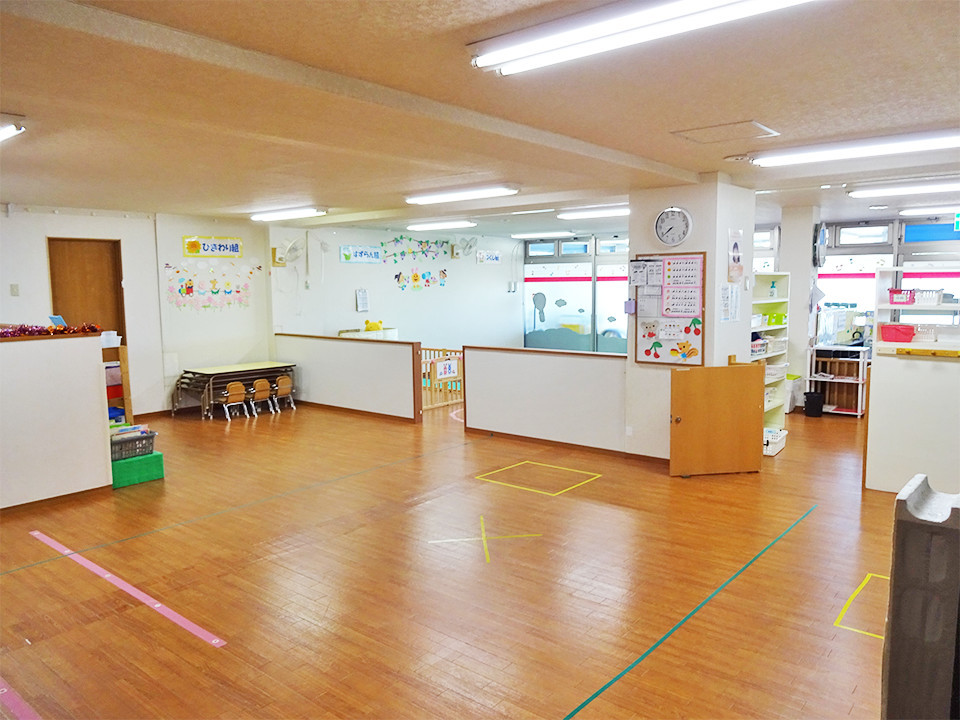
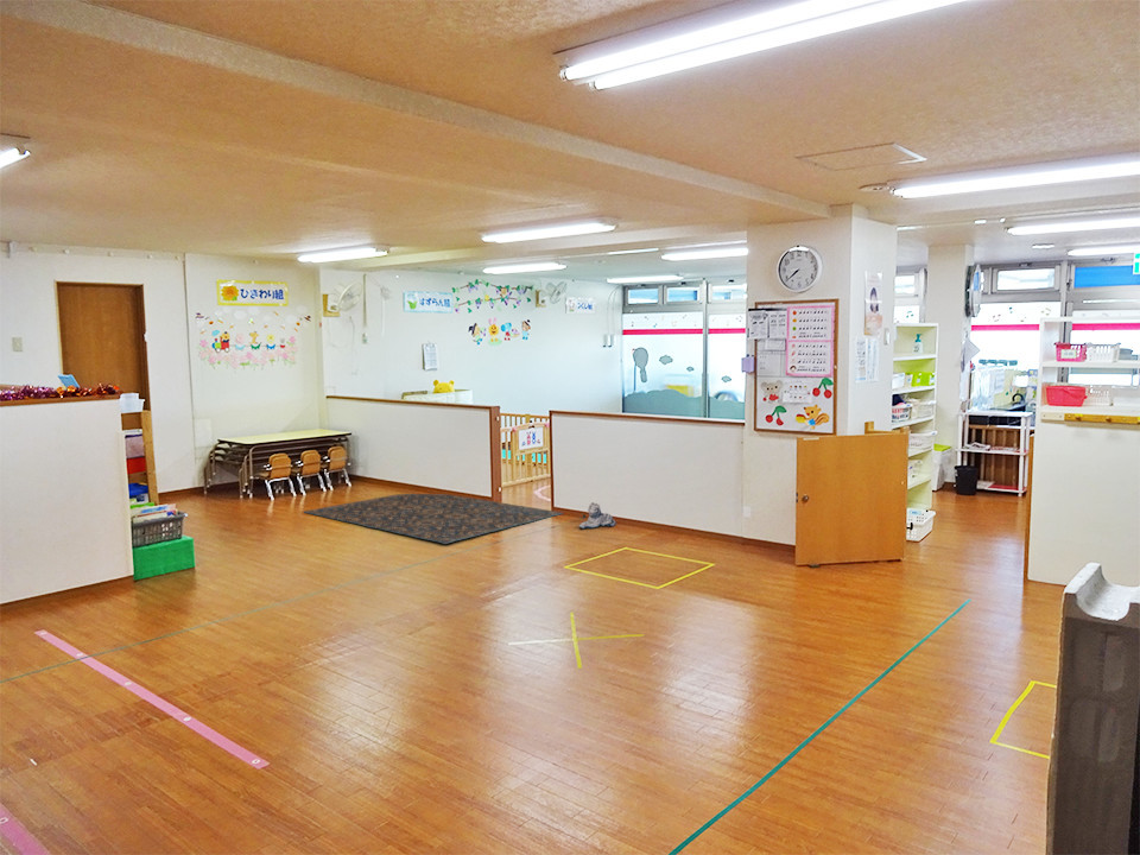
+ rug (431, 512)
+ plush toy (597, 514)
